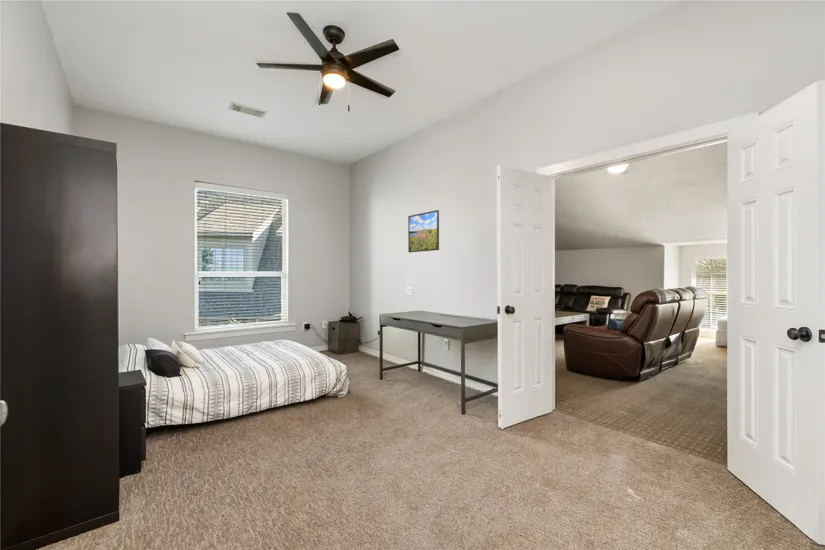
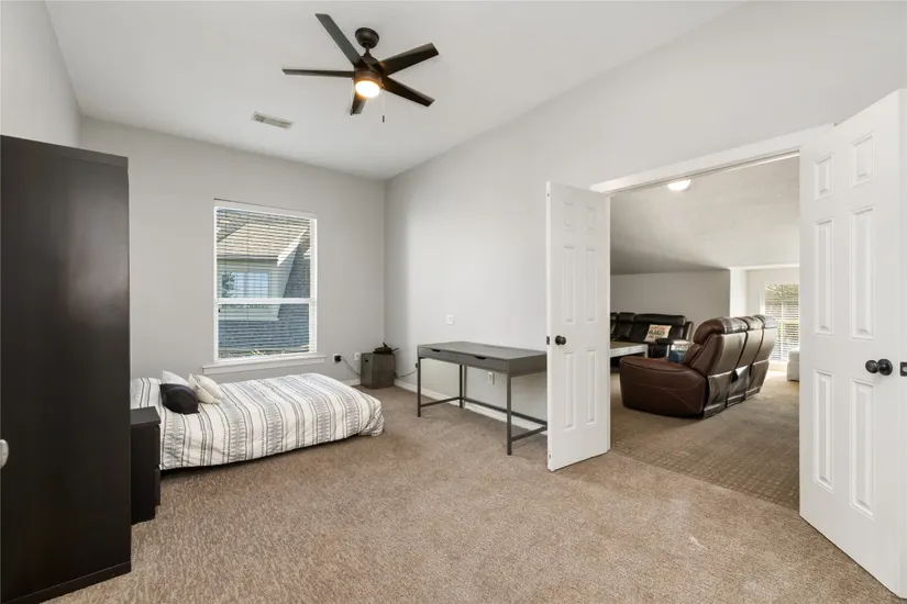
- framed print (422, 232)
